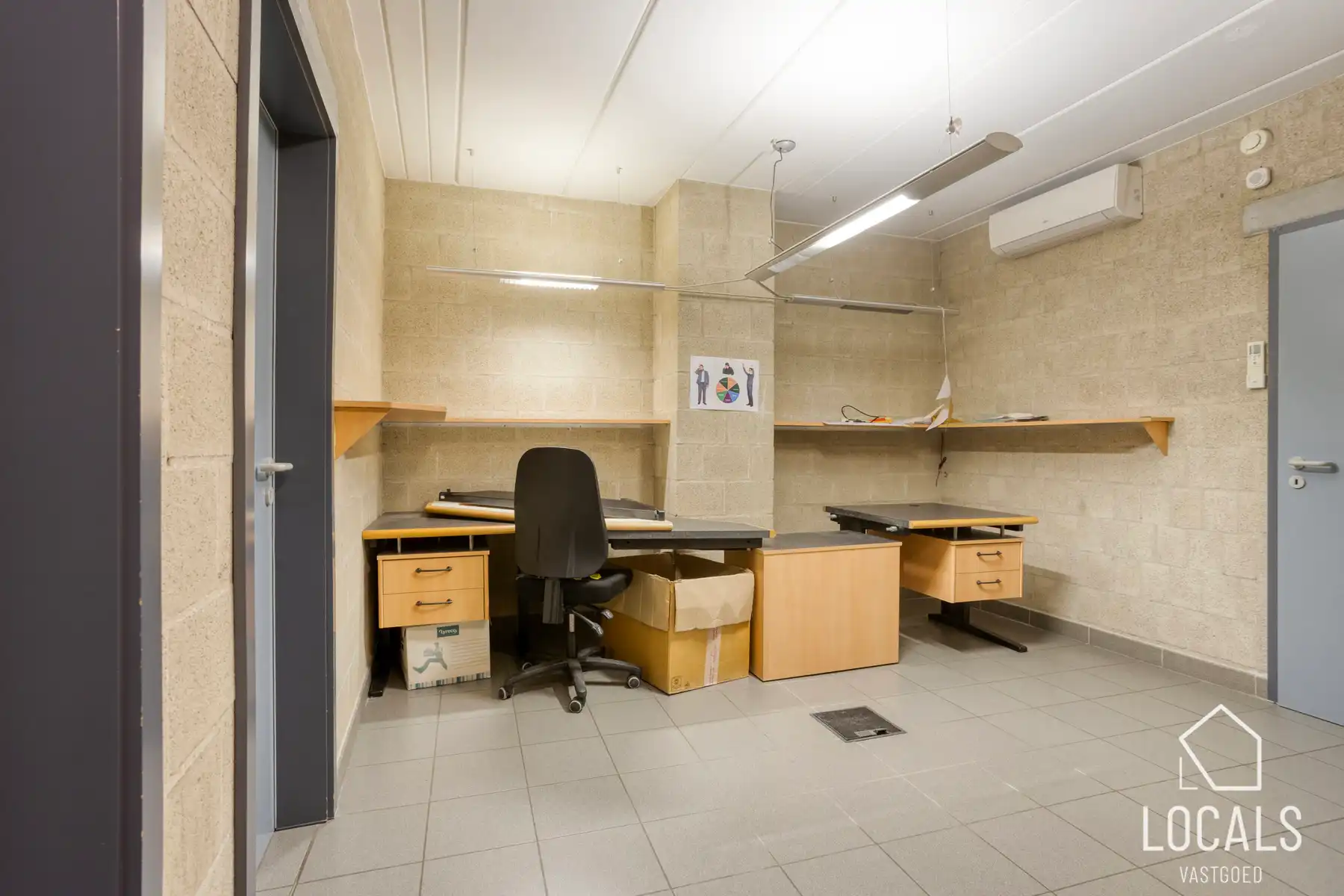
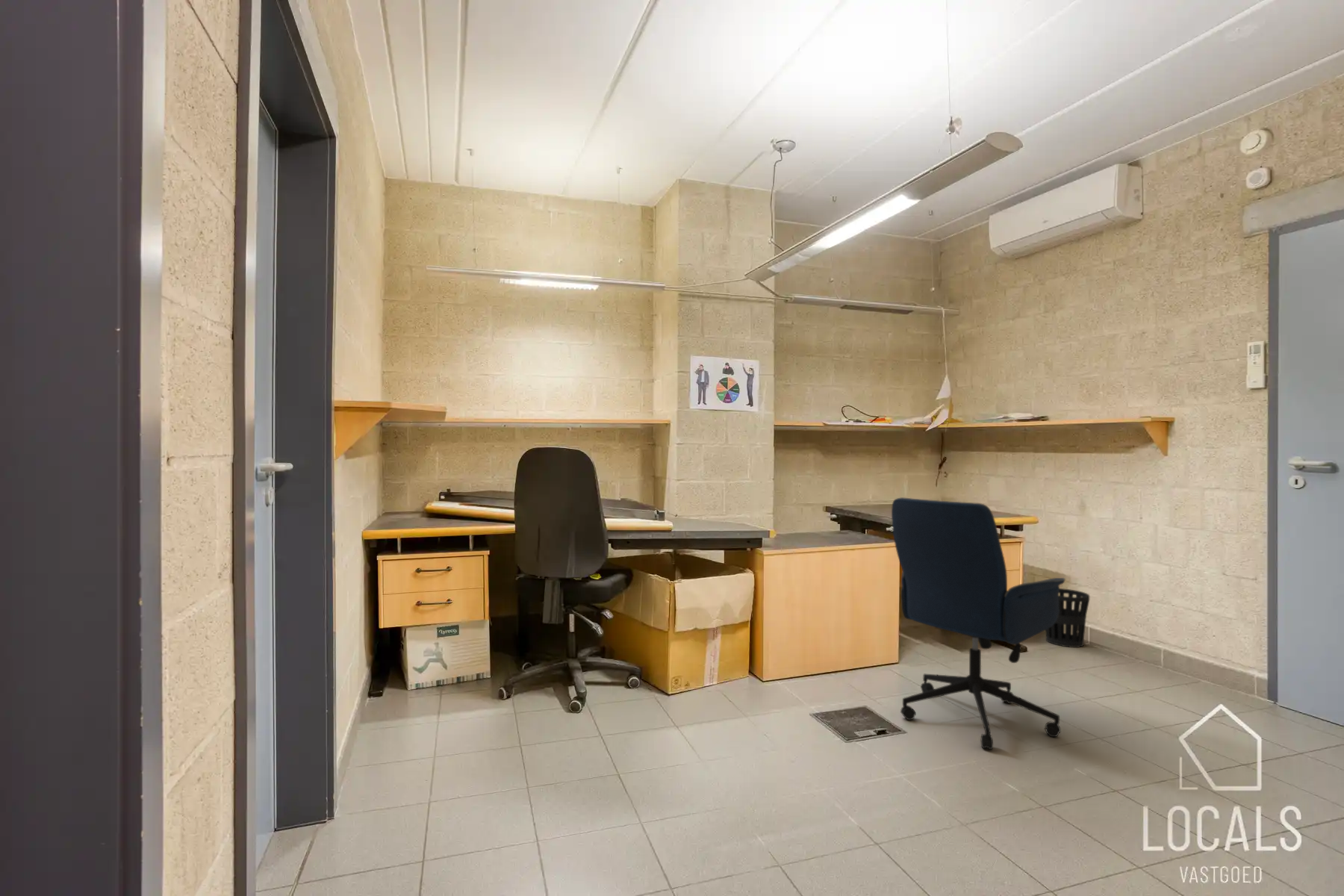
+ wastebasket (1065, 617)
+ office chair (973, 608)
